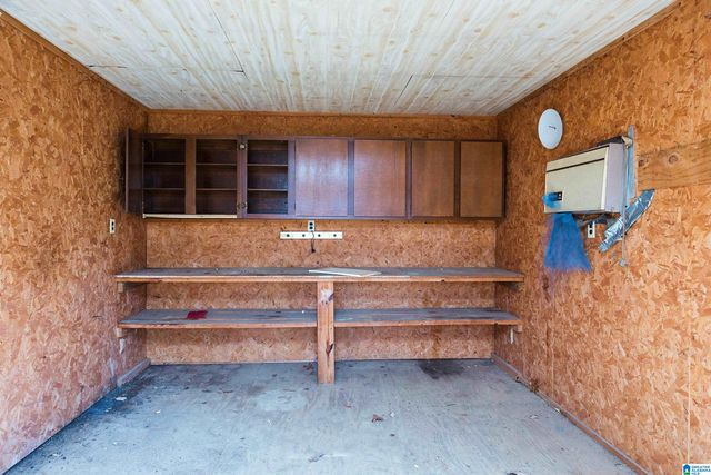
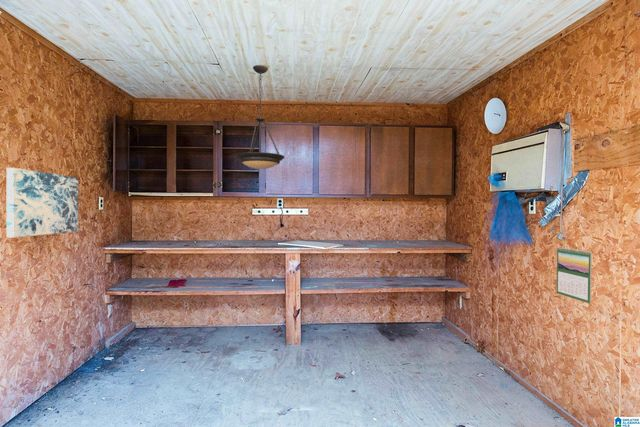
+ calendar (573, 273)
+ light fixture (260, 118)
+ wall art (46, 203)
